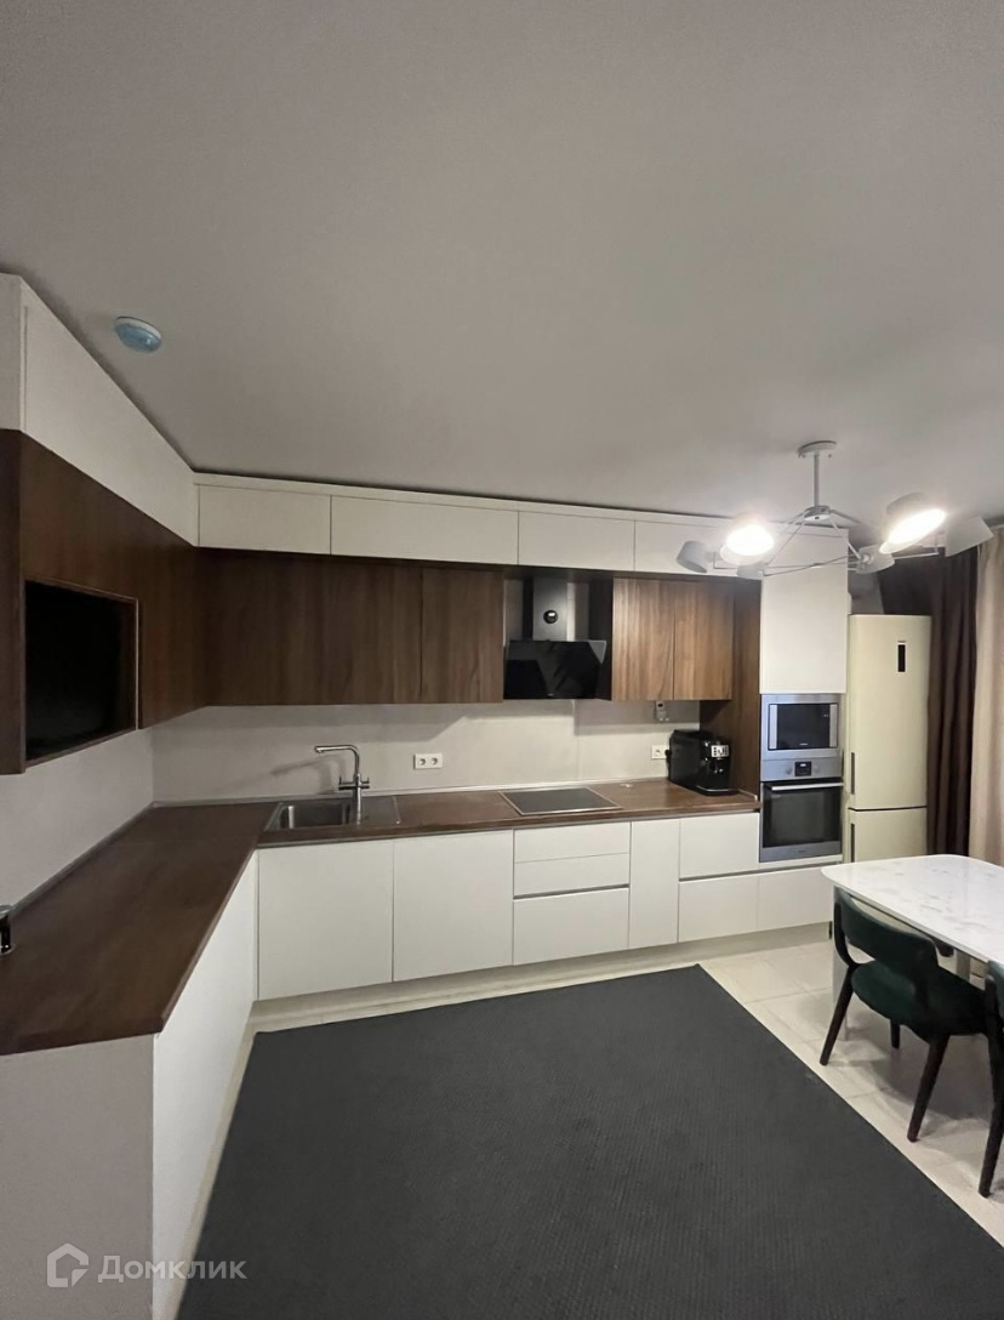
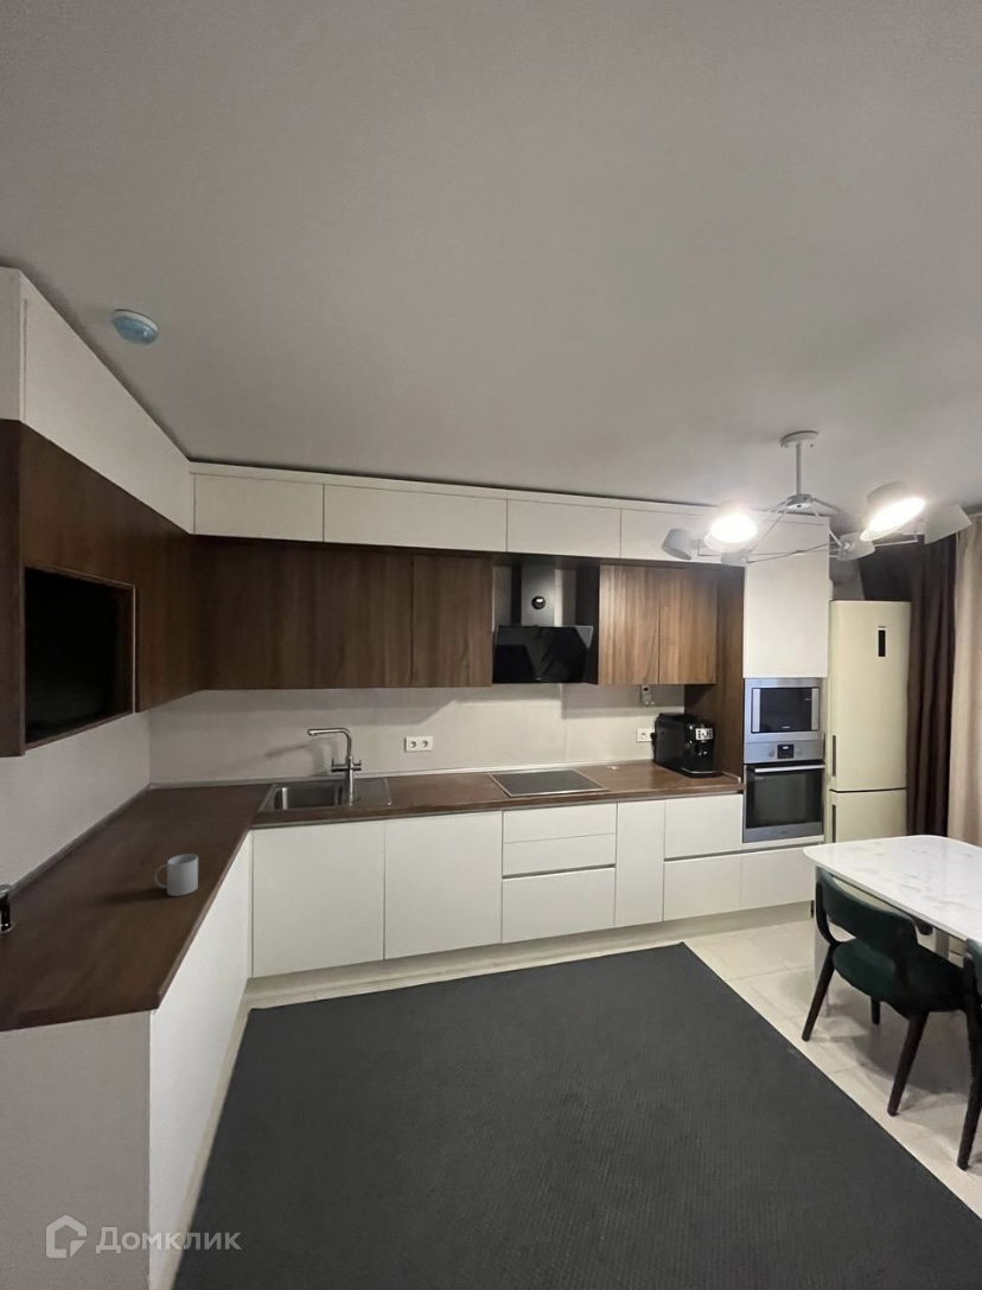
+ mug (176, 875)
